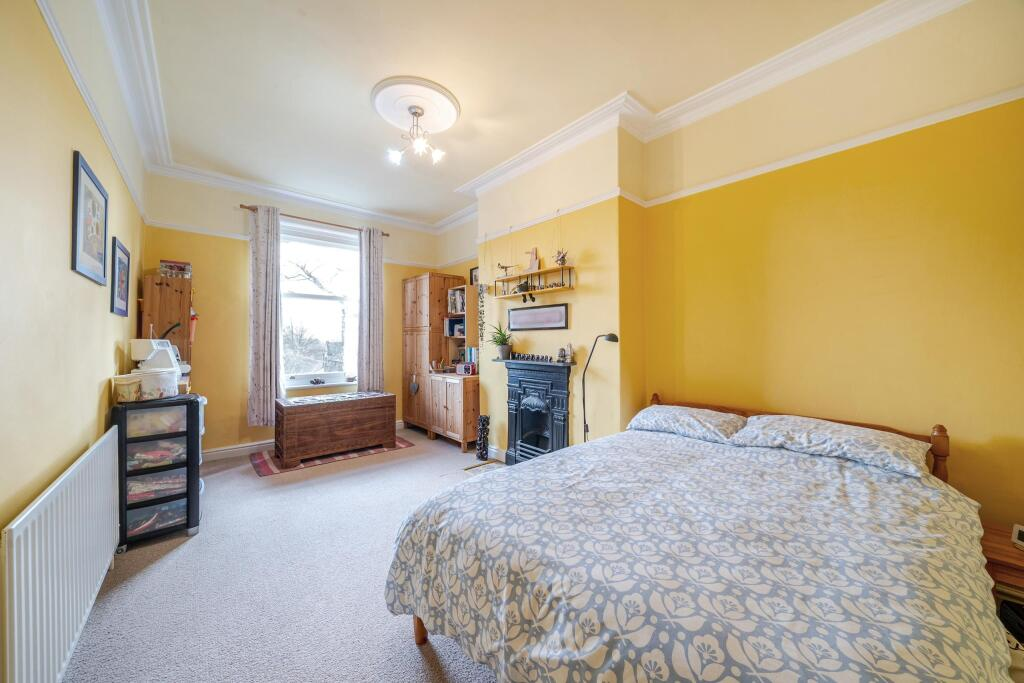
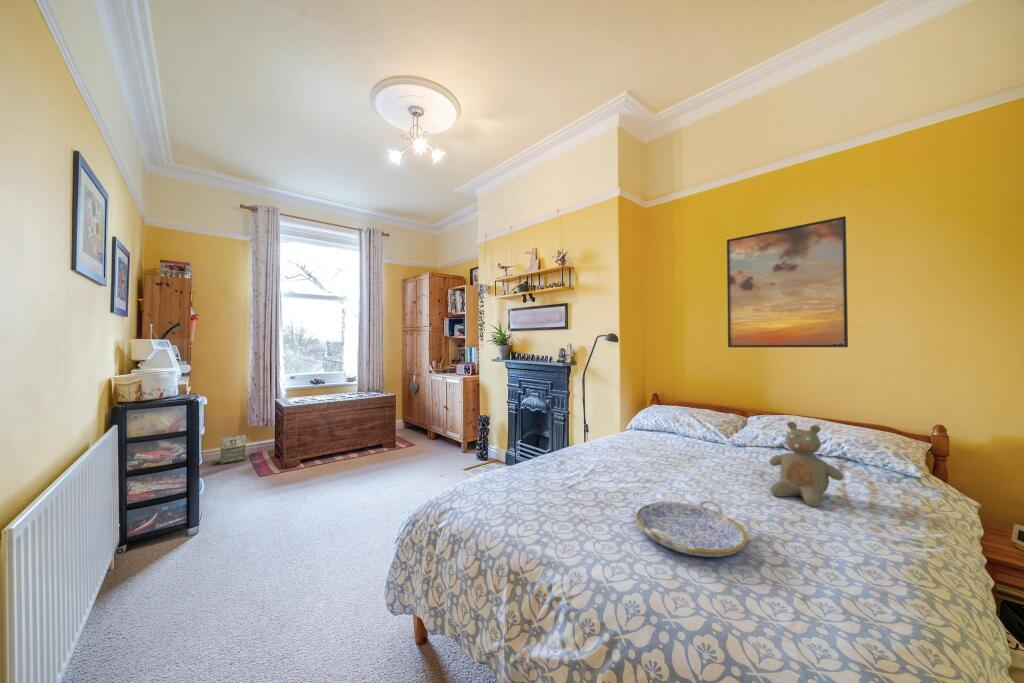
+ serving tray (688, 525)
+ bag (233, 448)
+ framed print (781, 288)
+ teddy bear (799, 460)
